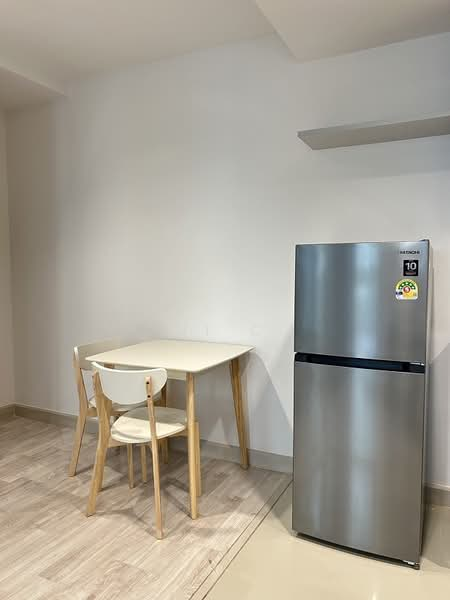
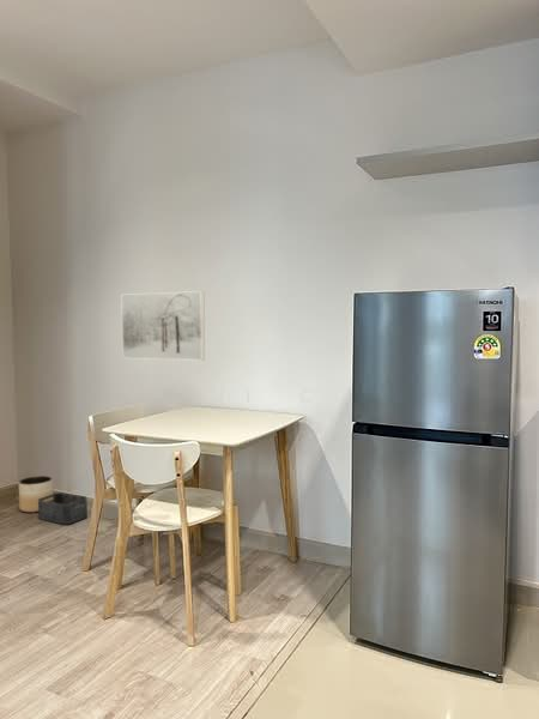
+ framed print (161, 326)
+ planter (36, 494)
+ storage bin (62, 507)
